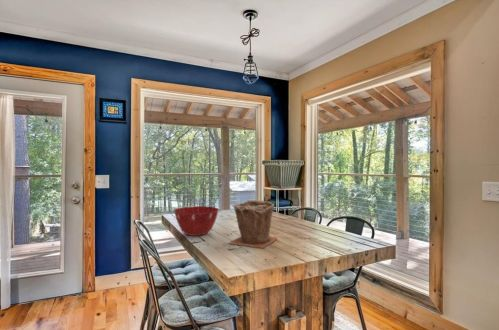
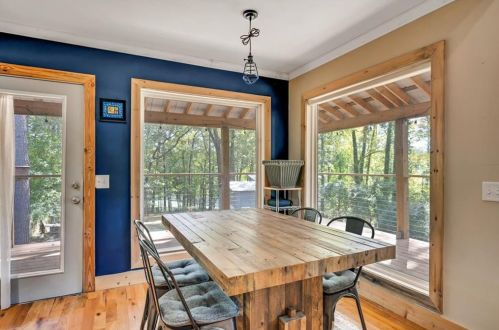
- mixing bowl (196, 221)
- plant pot (253, 221)
